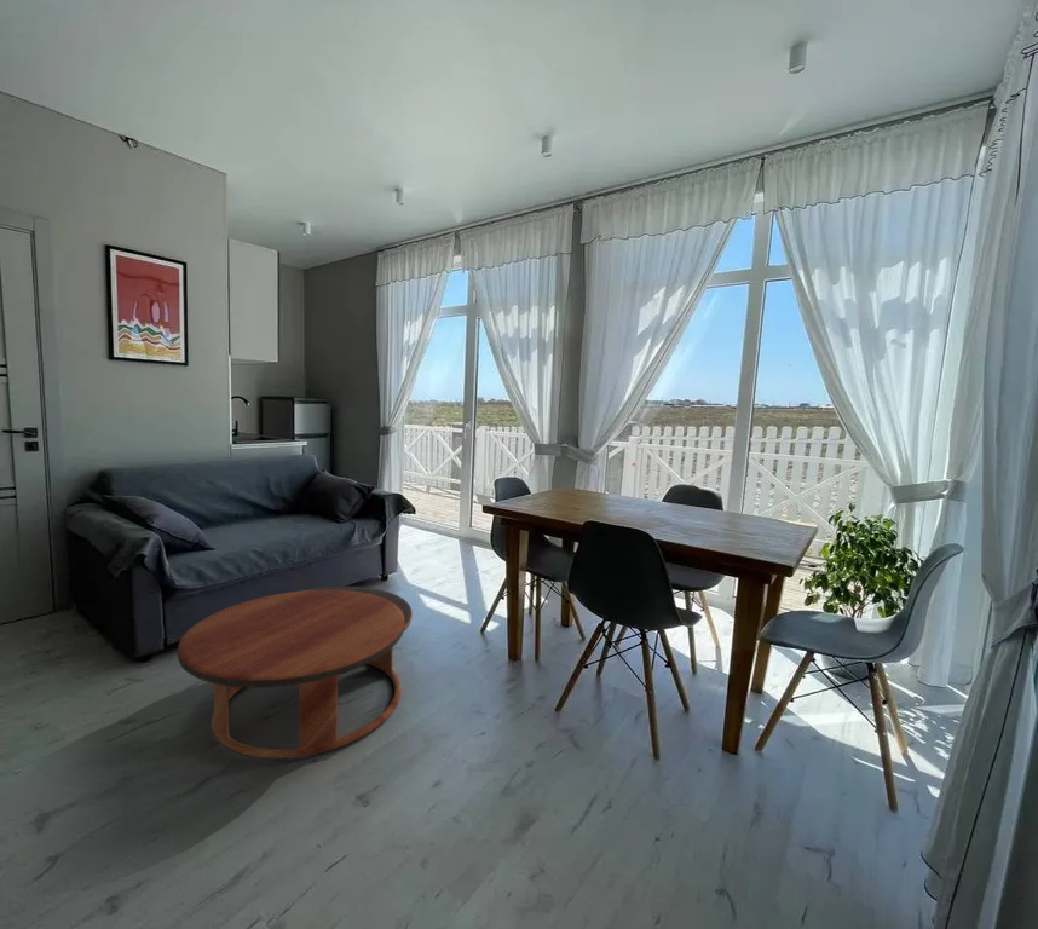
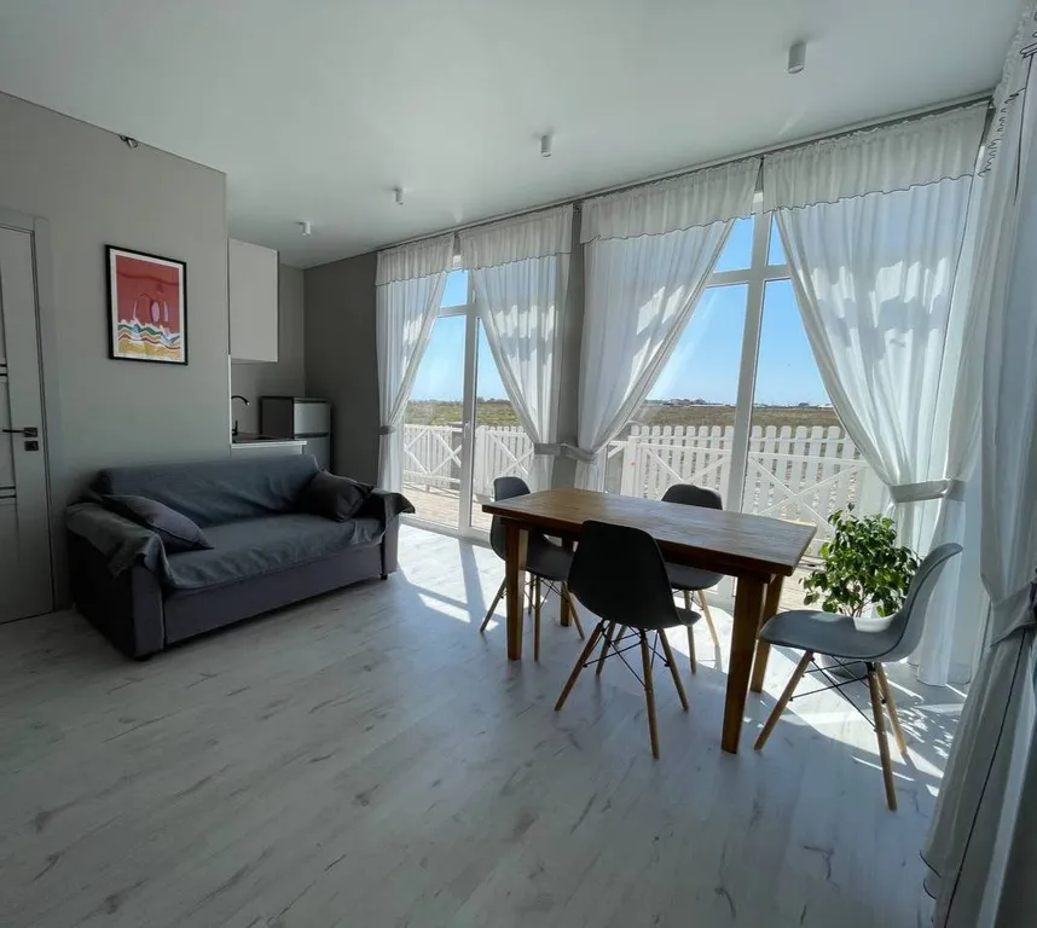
- coffee table (311, 659)
